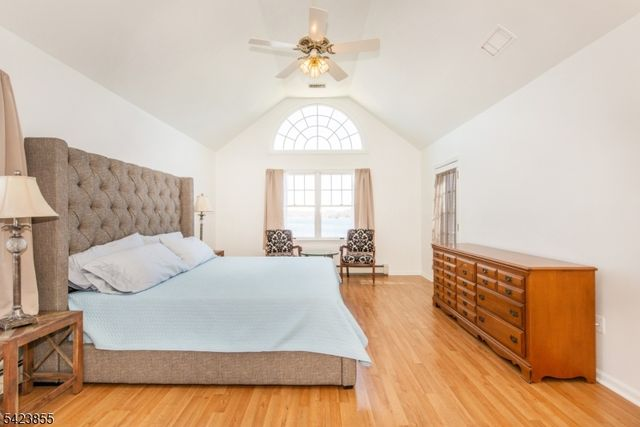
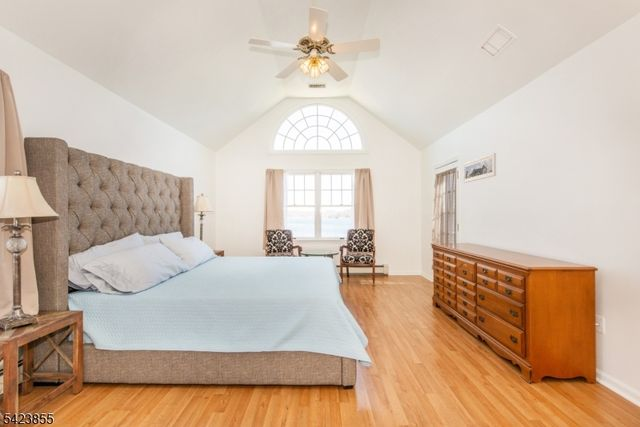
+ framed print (478, 169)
